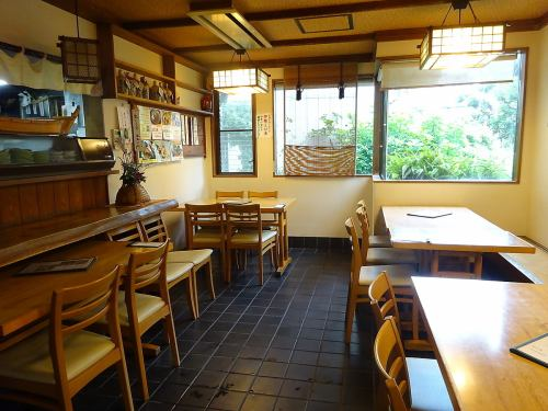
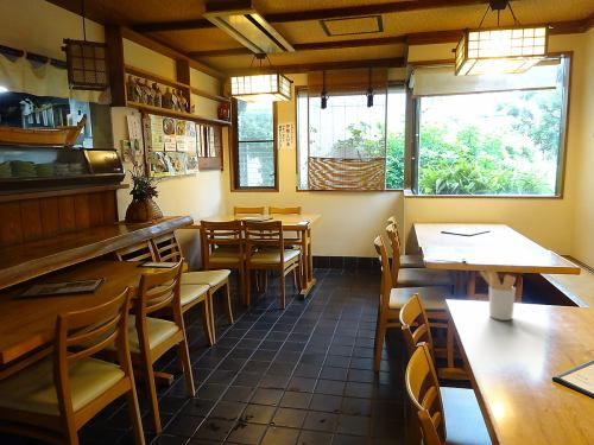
+ utensil holder (497, 293)
